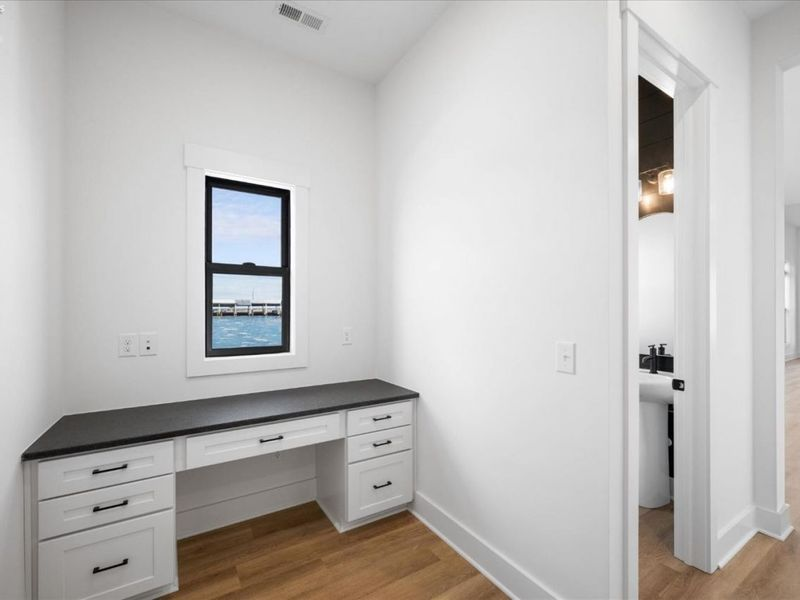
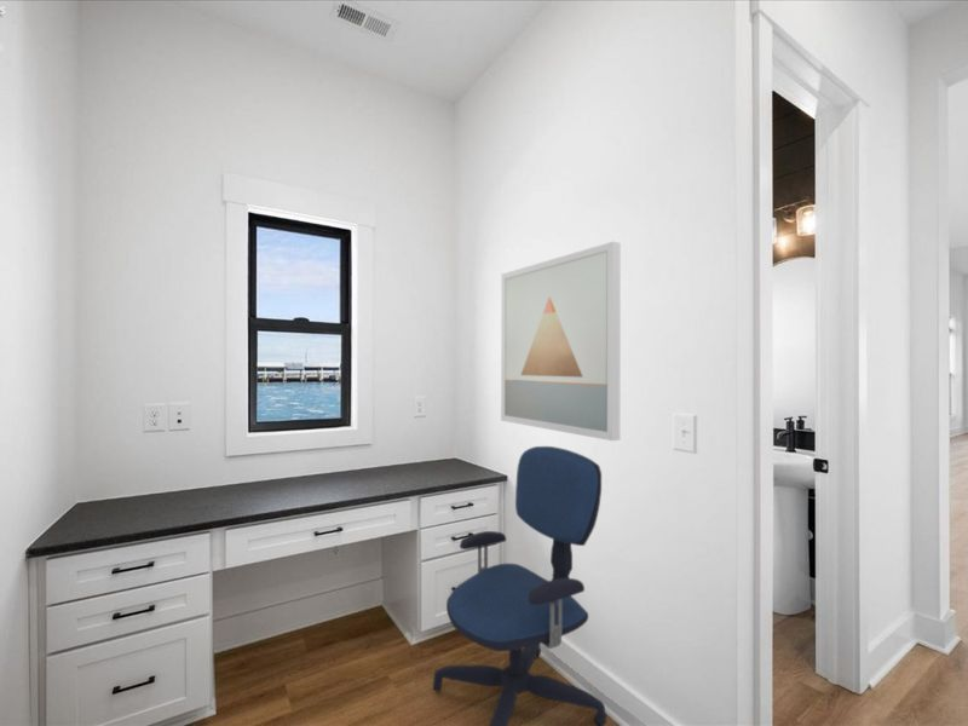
+ wall art (552, 344)
+ office chair (513, 578)
